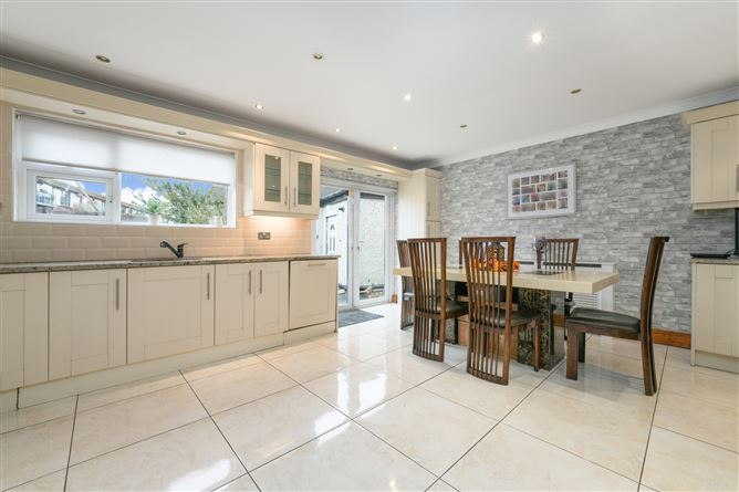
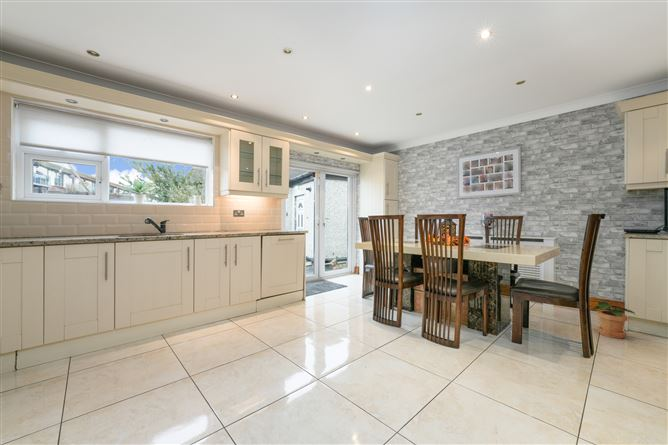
+ potted plant (614, 319)
